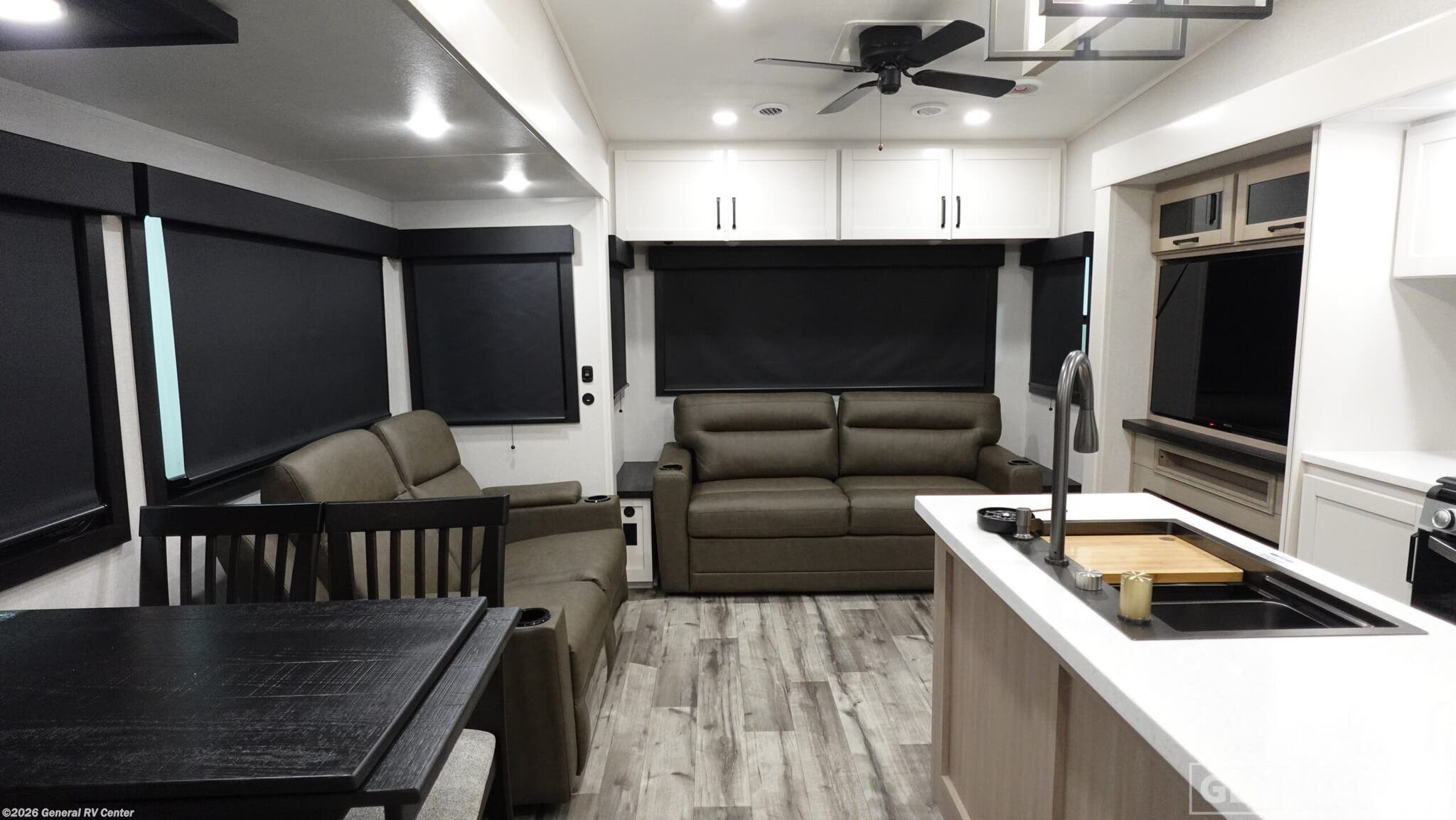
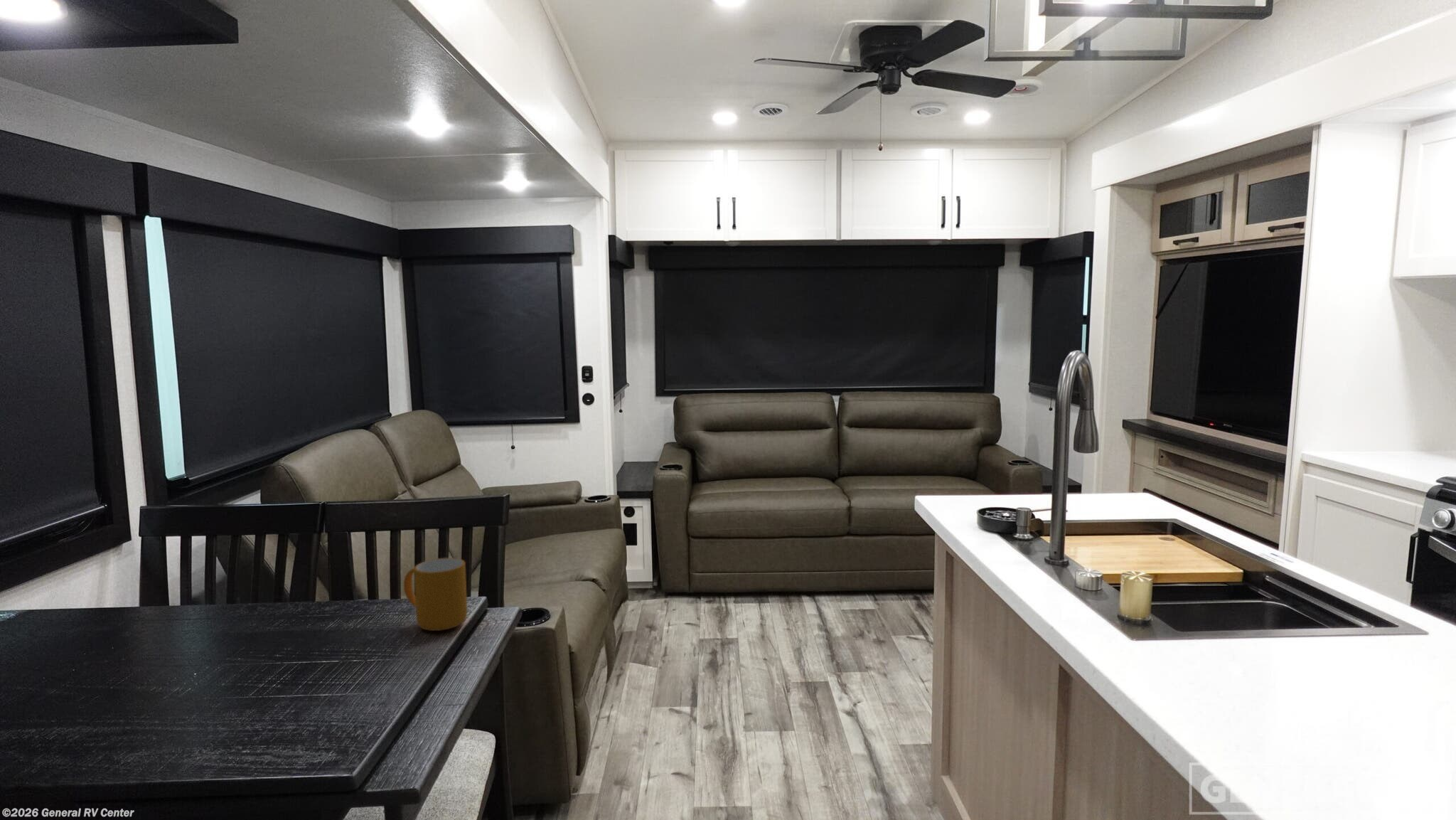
+ mug (432, 593)
